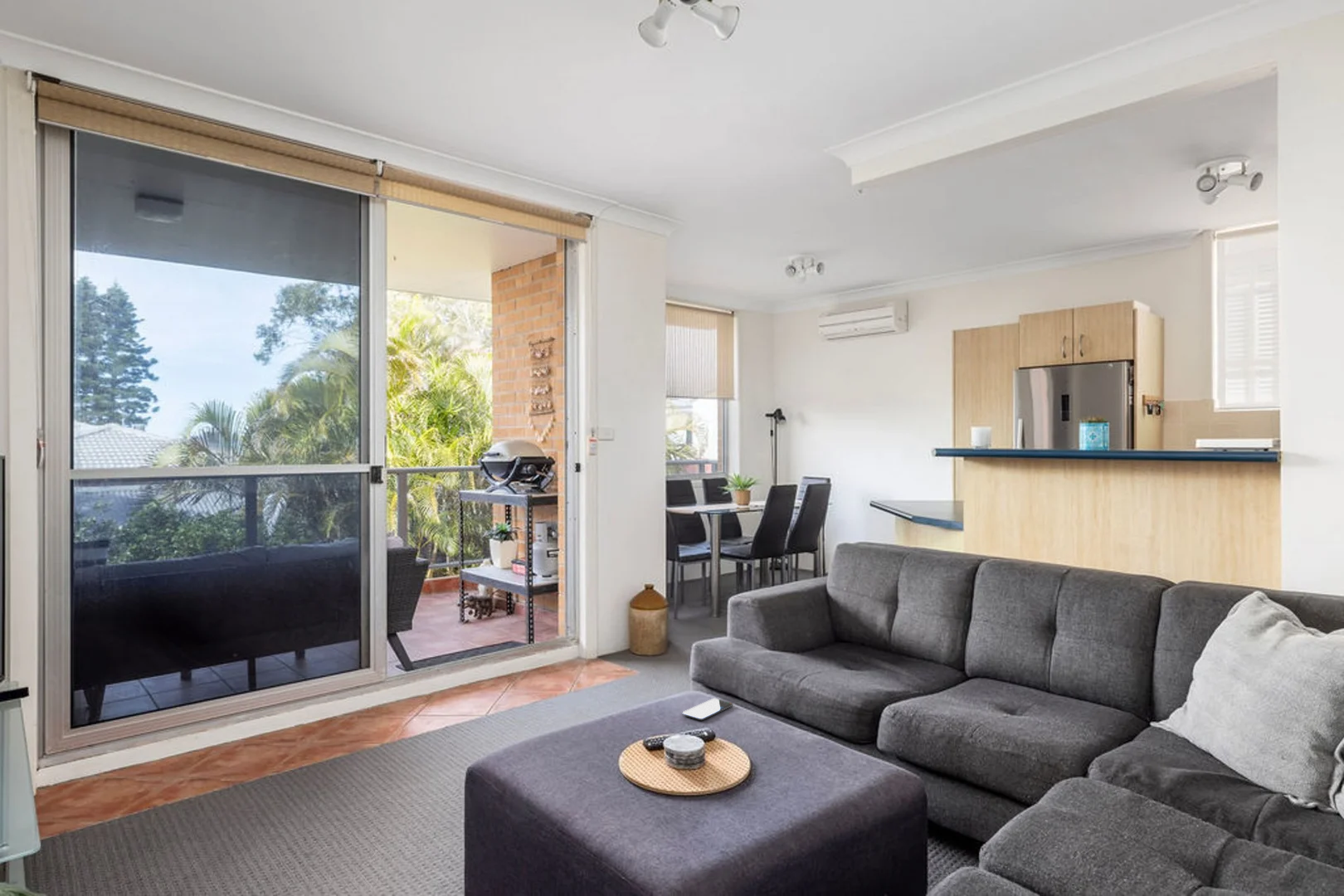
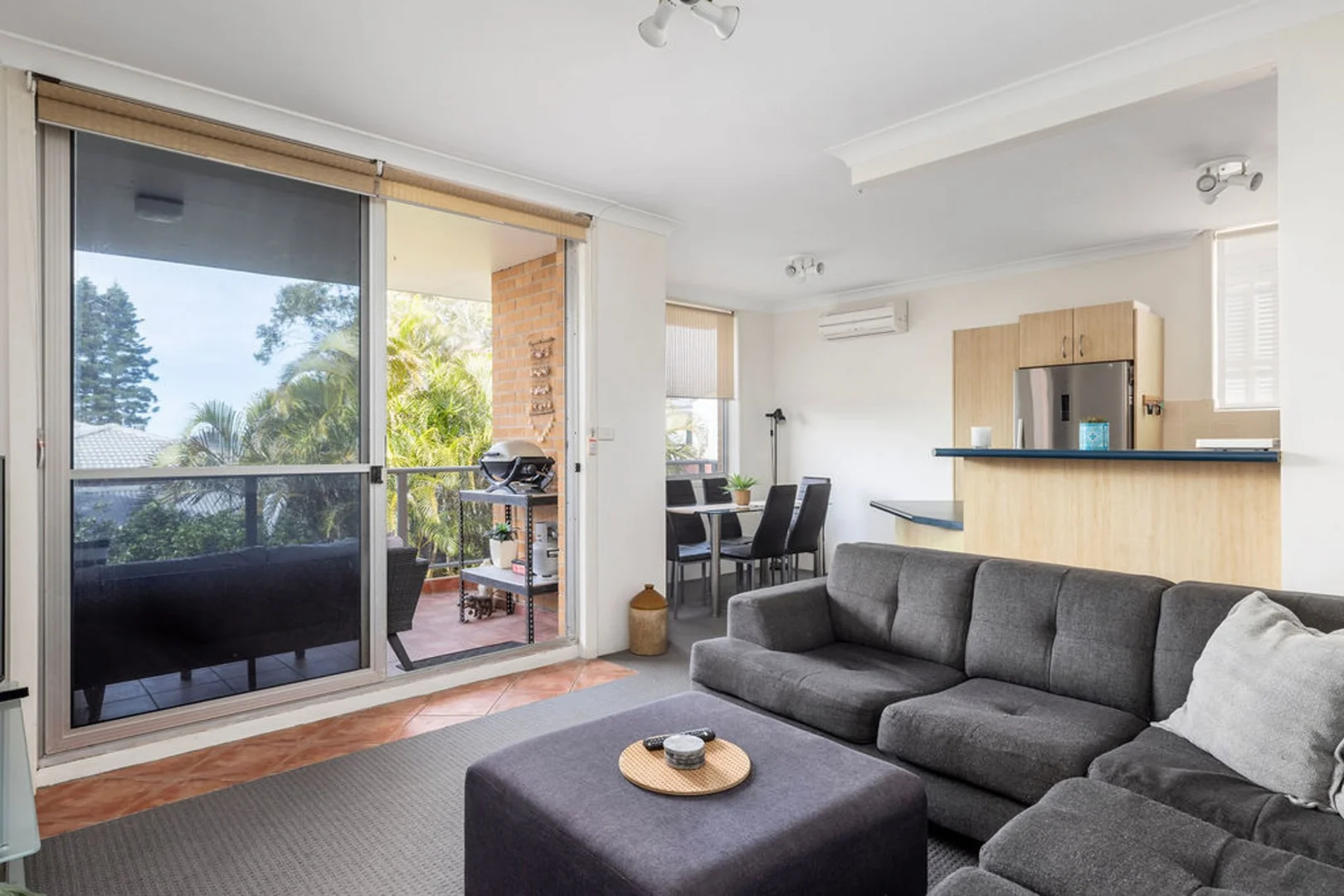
- smartphone (708, 709)
